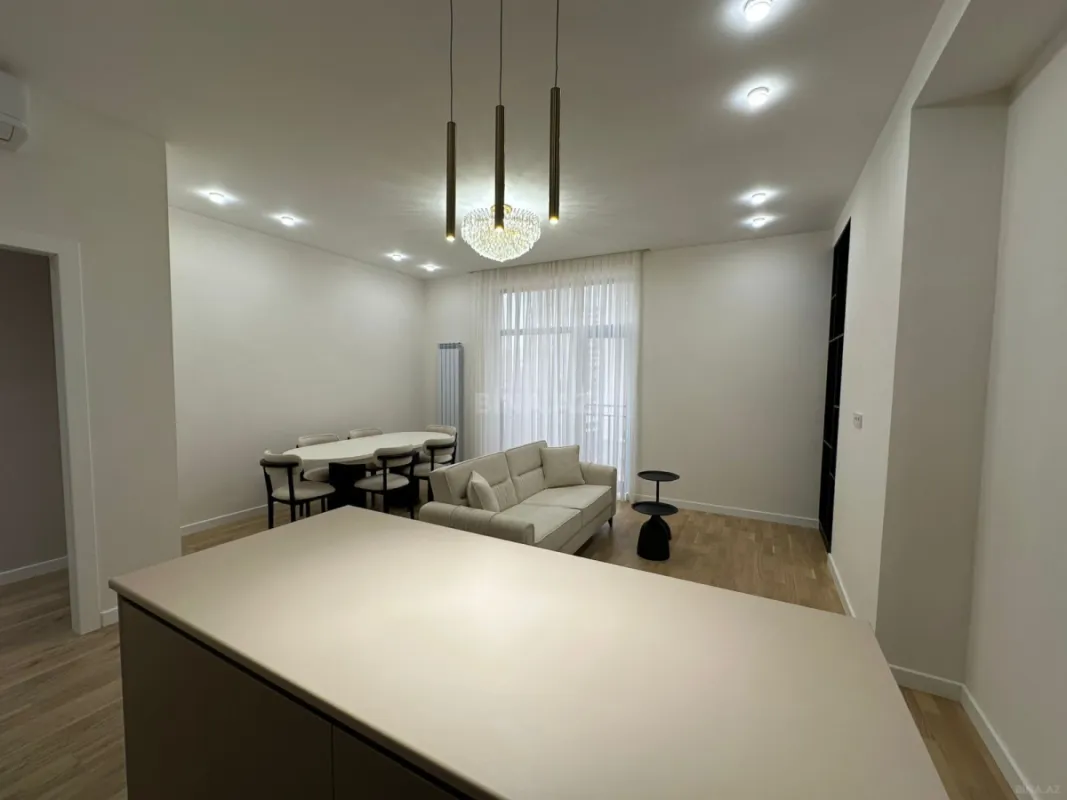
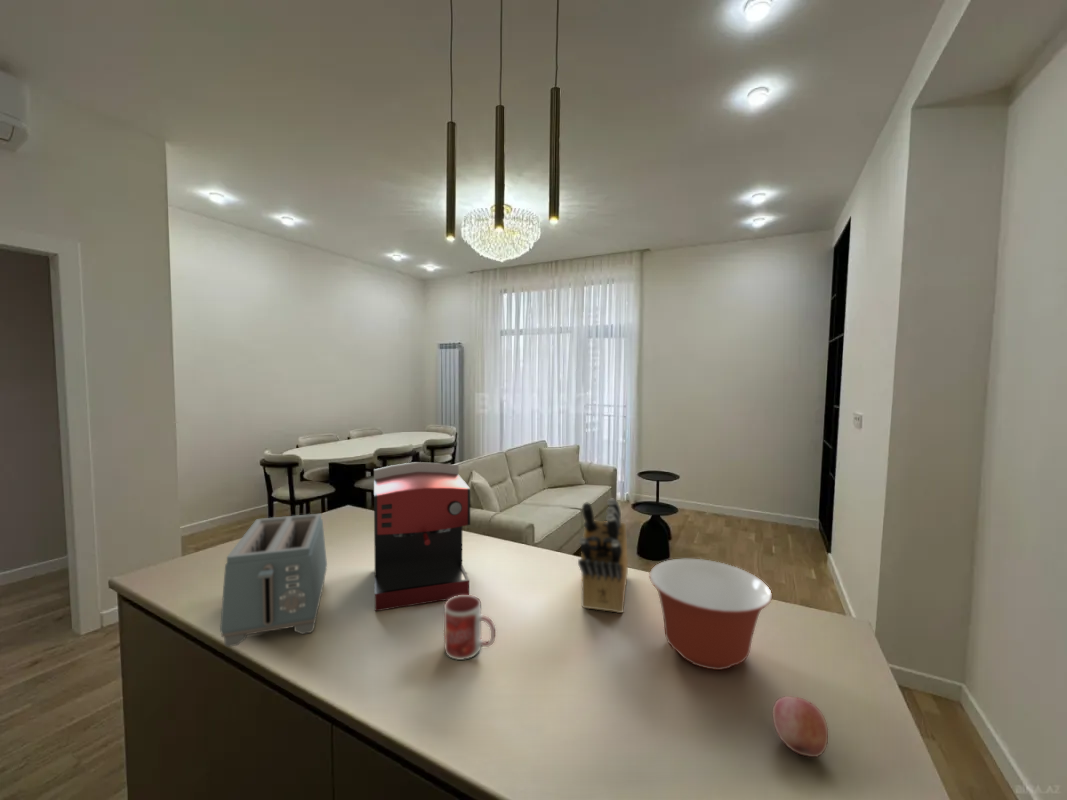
+ toaster (279, 574)
+ mixing bowl (706, 616)
+ mug (469, 628)
+ knife block (605, 542)
+ fruit (799, 725)
+ coffee maker (420, 528)
